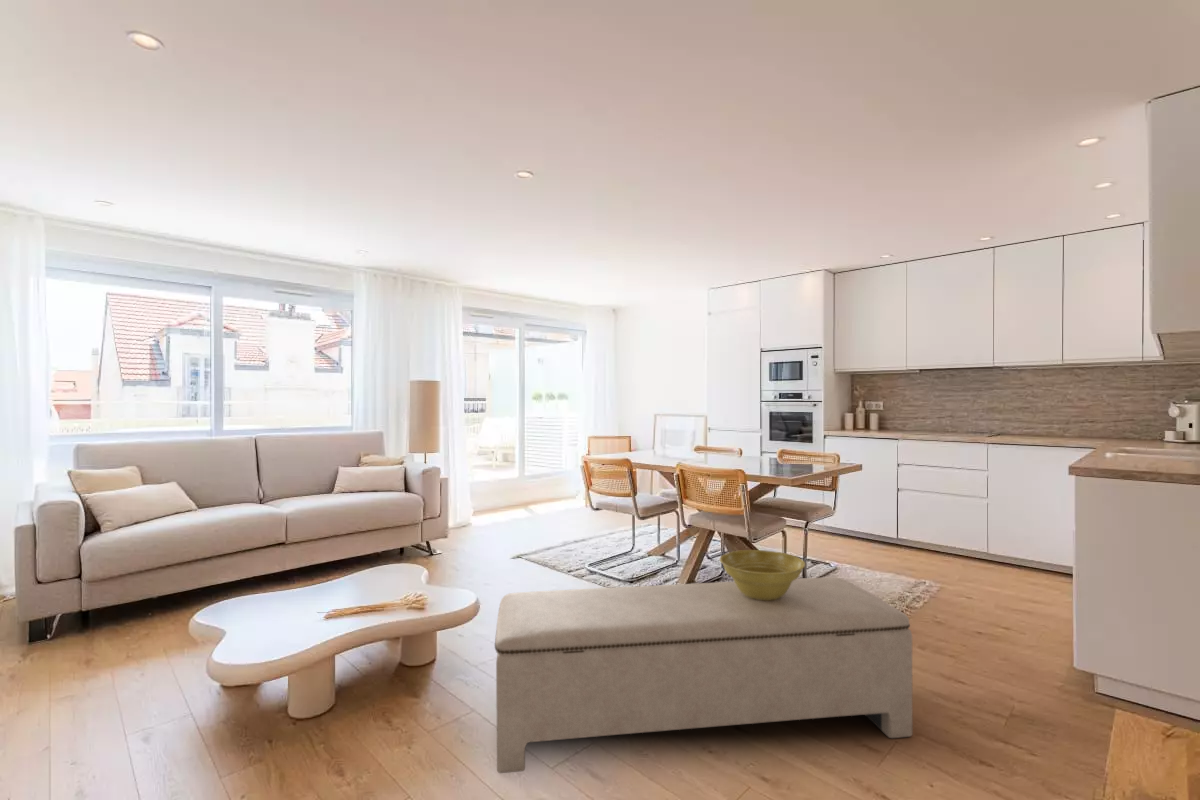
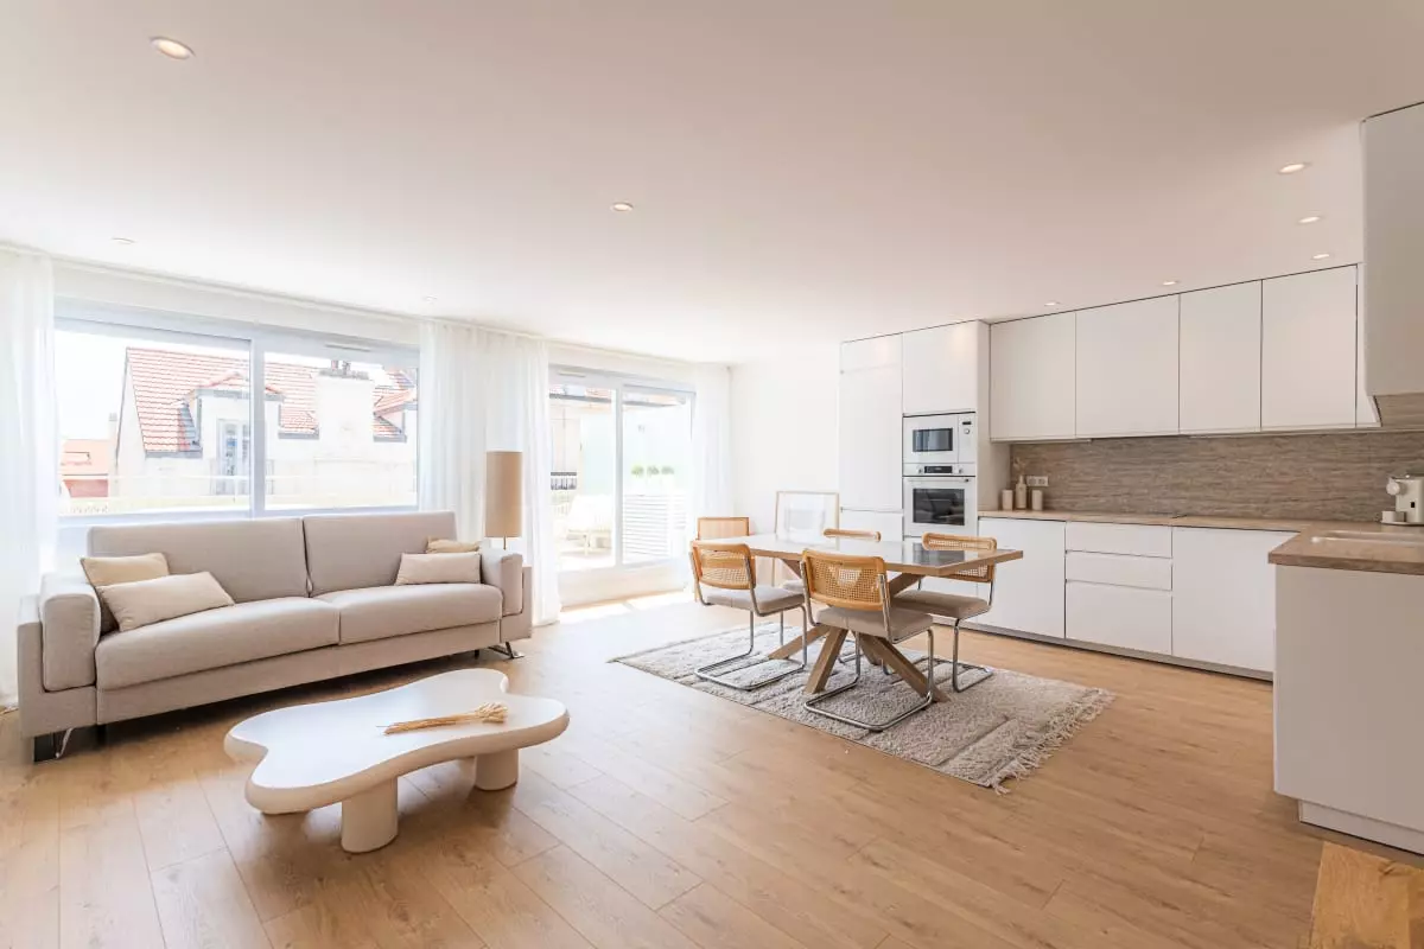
- bench (695, 659)
- planter bowl (761, 576)
